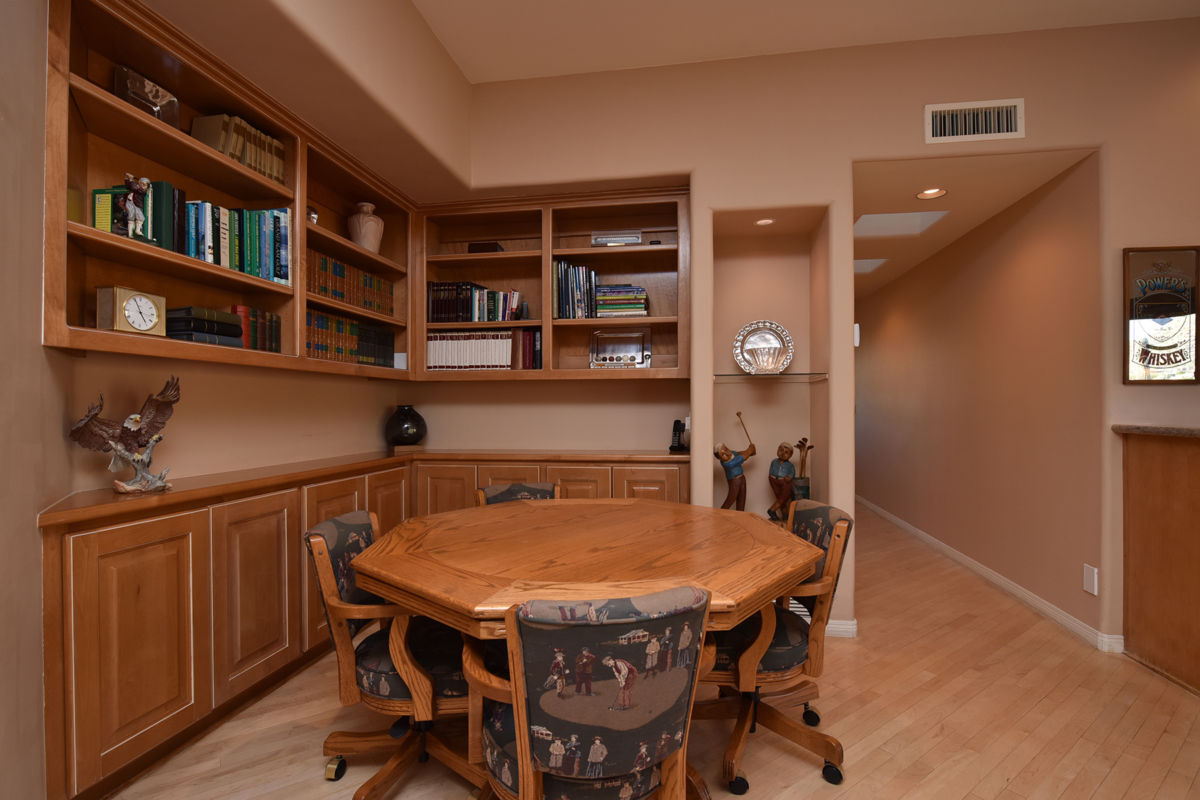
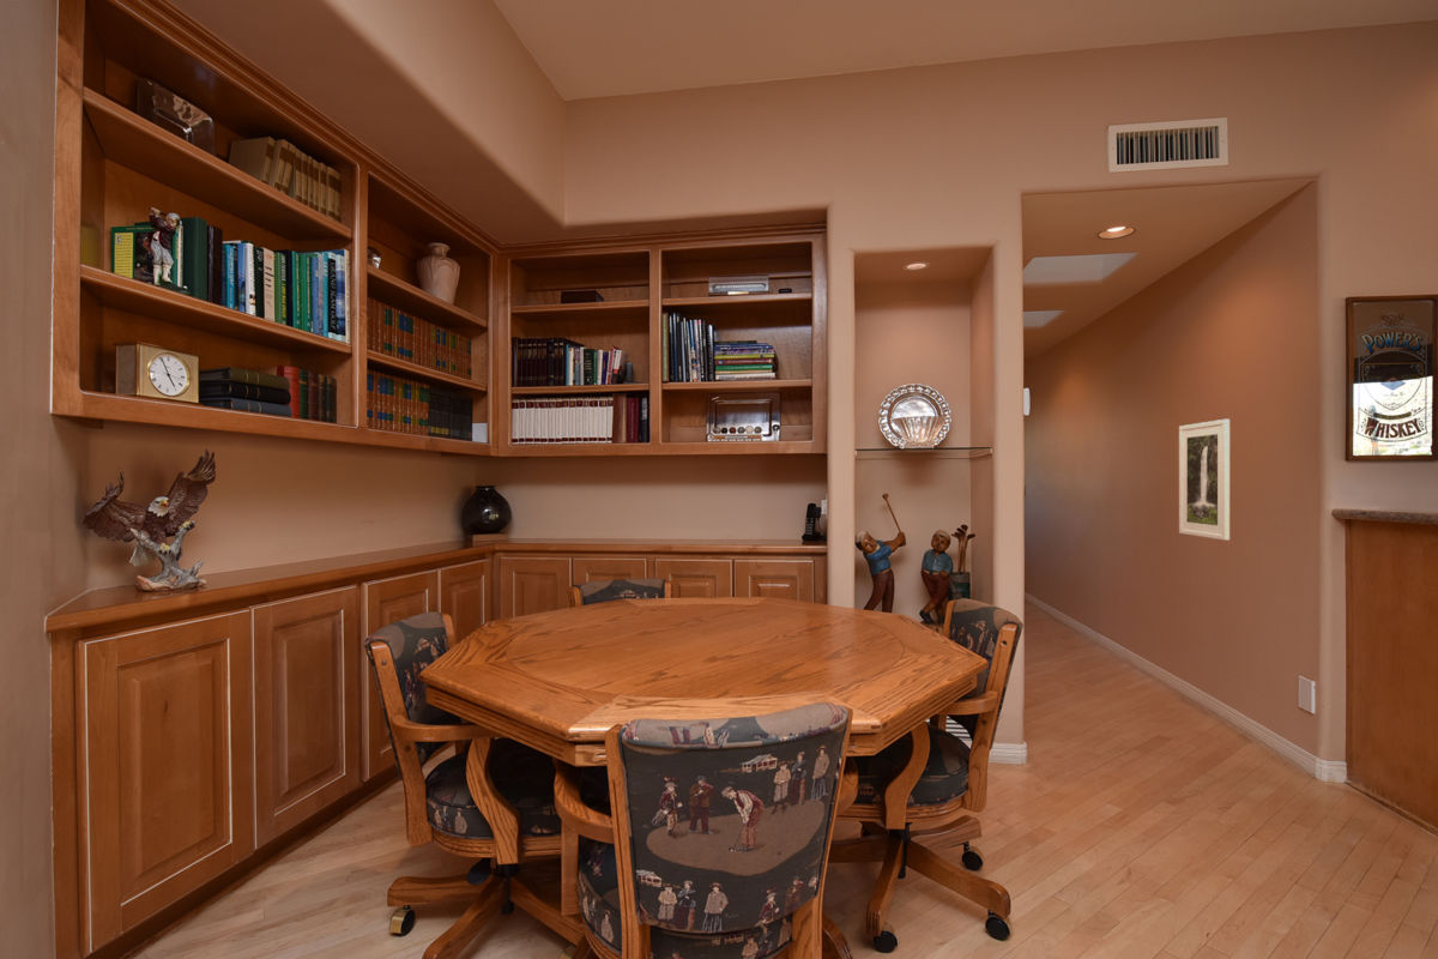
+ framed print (1202, 480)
